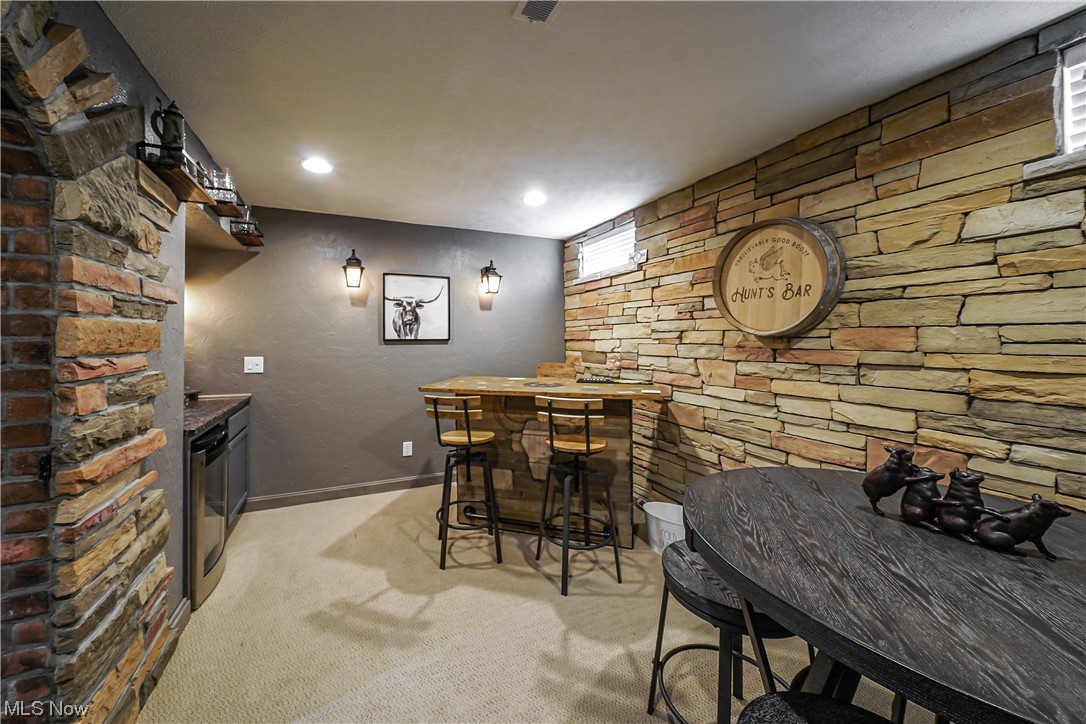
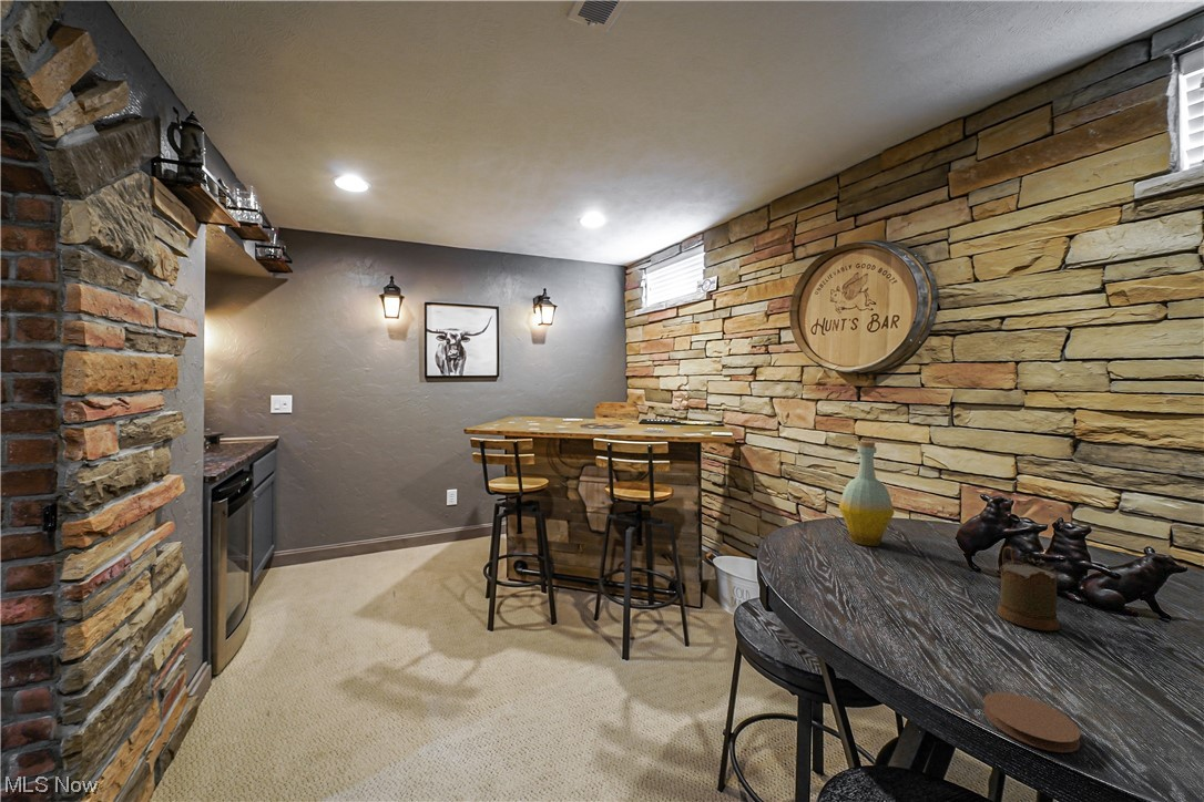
+ bottle (866, 491)
+ beer mug (1021, 584)
+ coaster (1029, 720)
